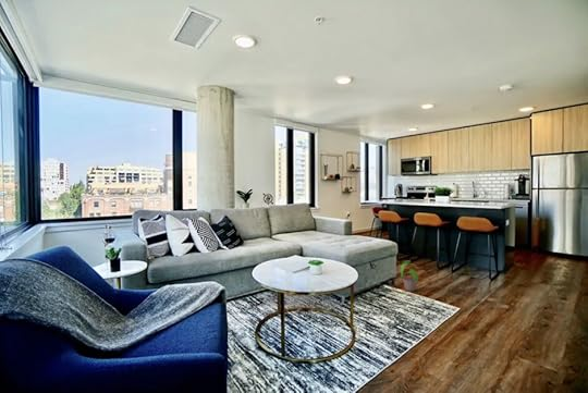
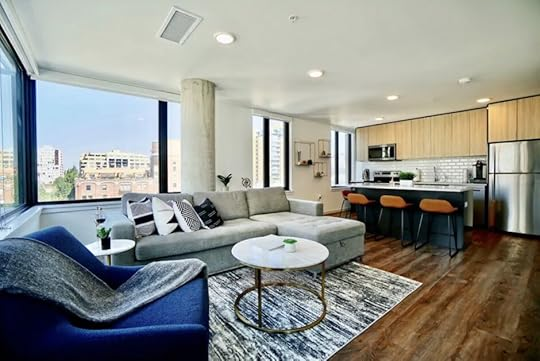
- potted plant (412, 274)
